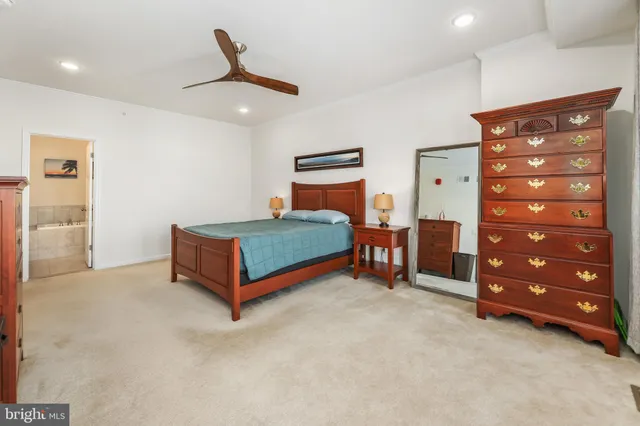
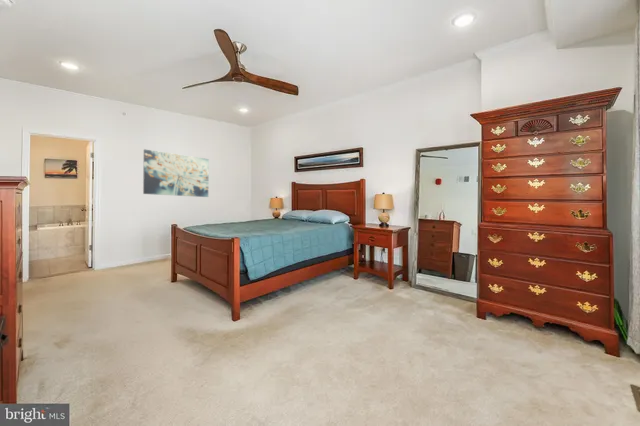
+ wall art (178, 175)
